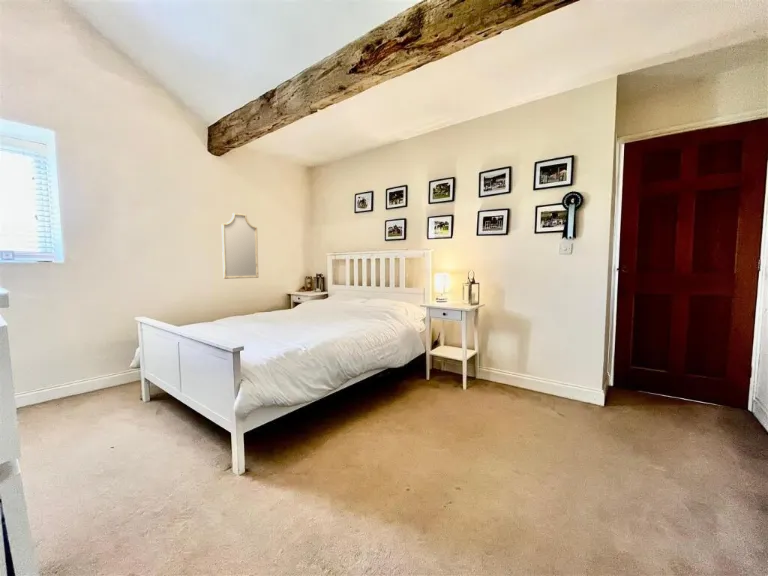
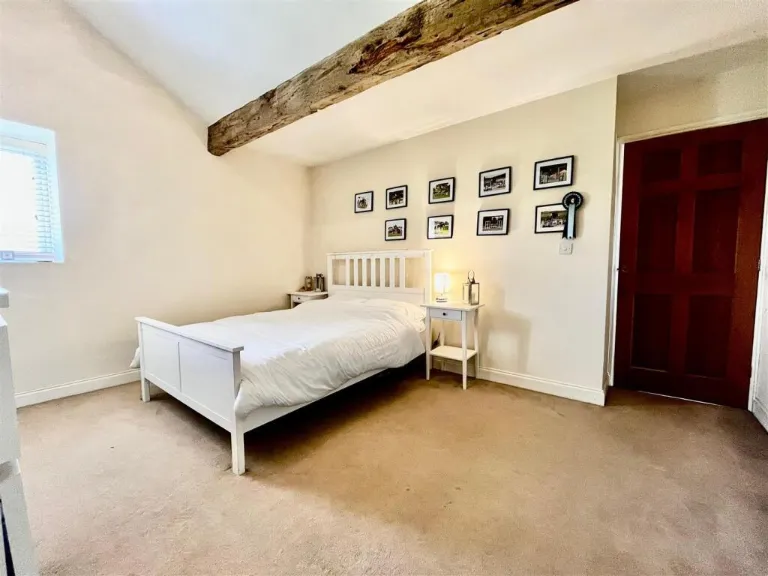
- home mirror (240, 246)
